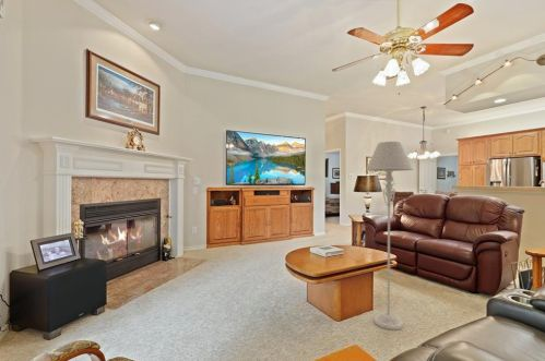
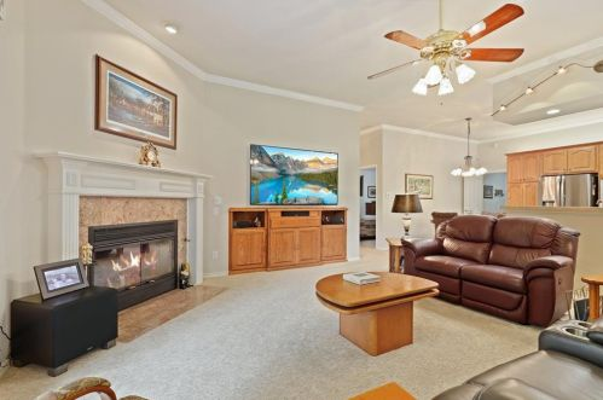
- floor lamp (388, 232)
